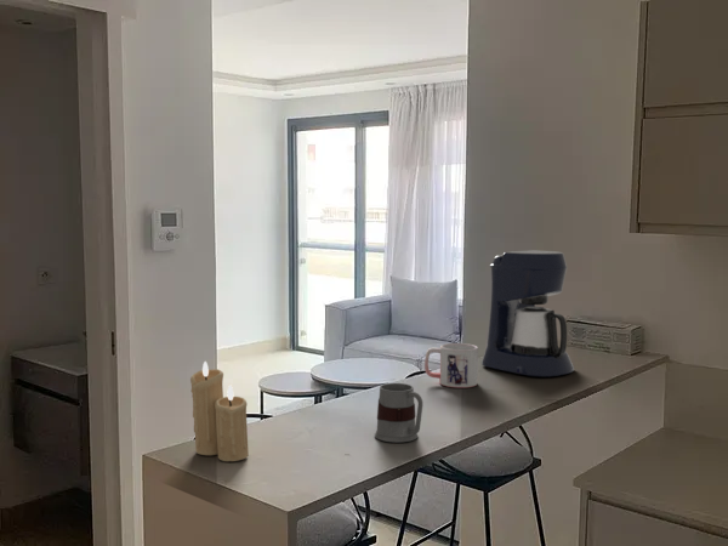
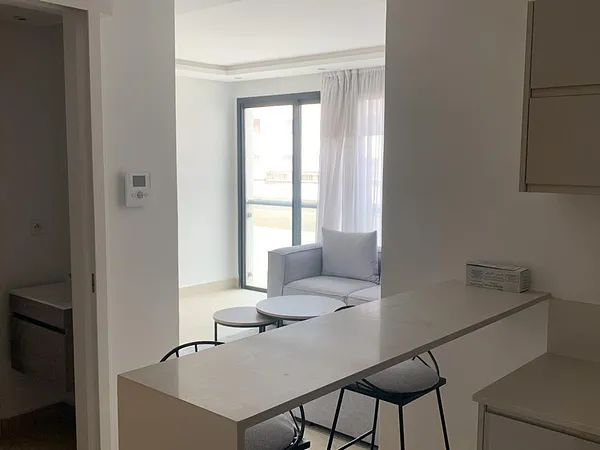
- coffee maker (529, 309)
- mug (400, 413)
- candle (220, 409)
- mug (450, 364)
